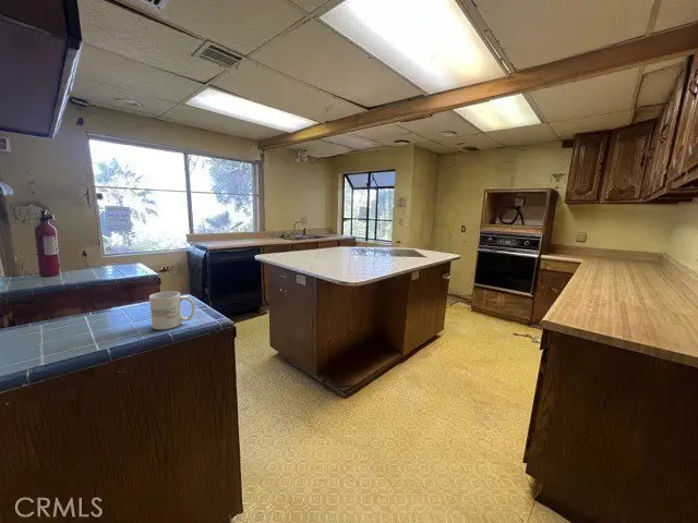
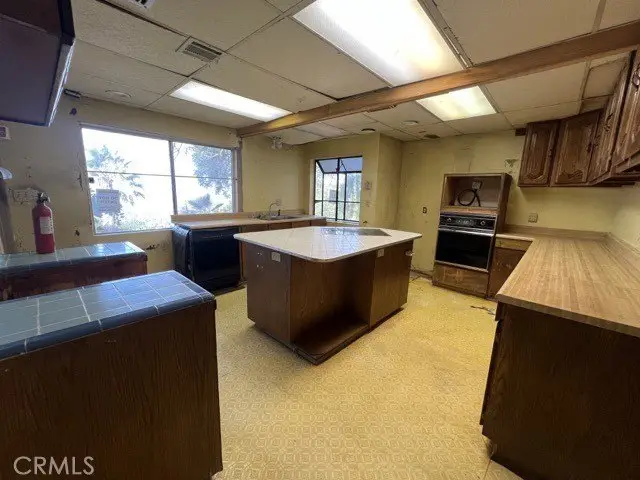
- mug (171, 308)
